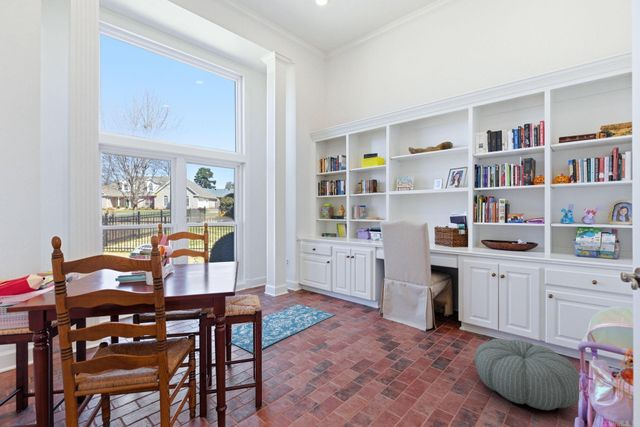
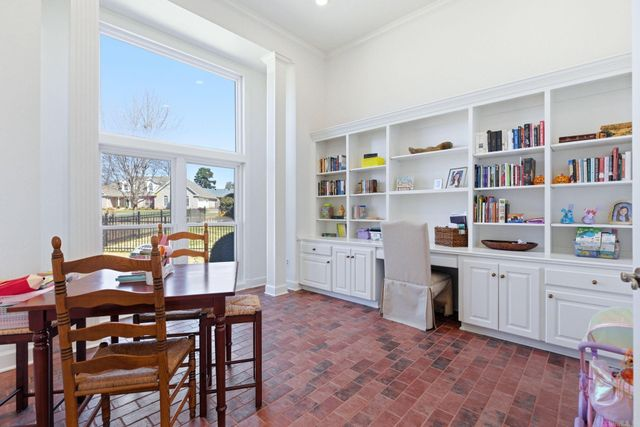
- pouf (523, 369)
- rug (280, 323)
